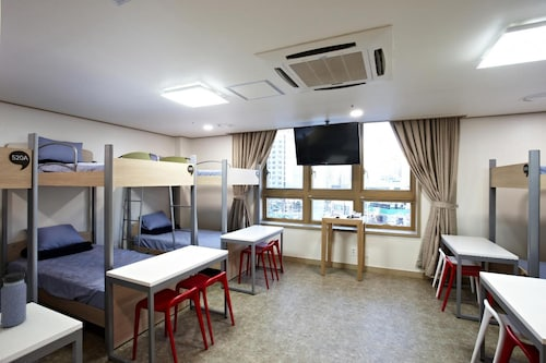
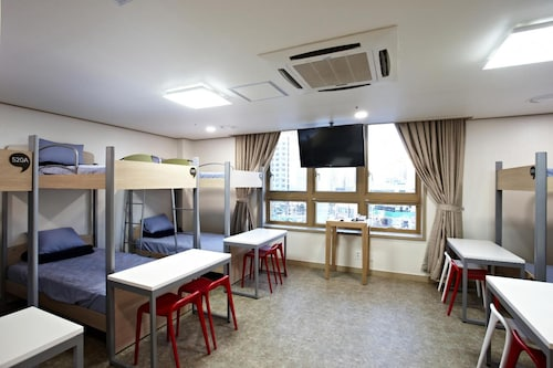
- water bottle (13, 294)
